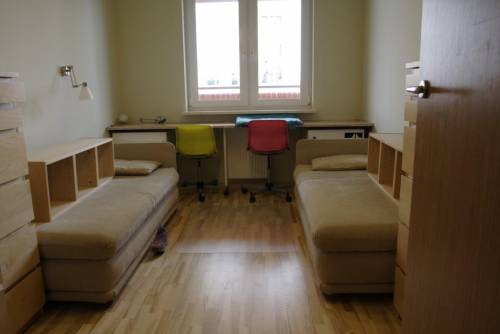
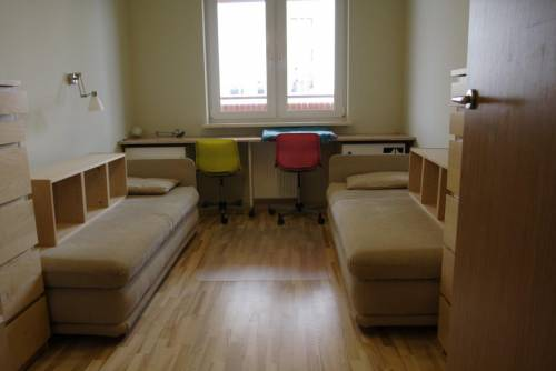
- shoe (159, 237)
